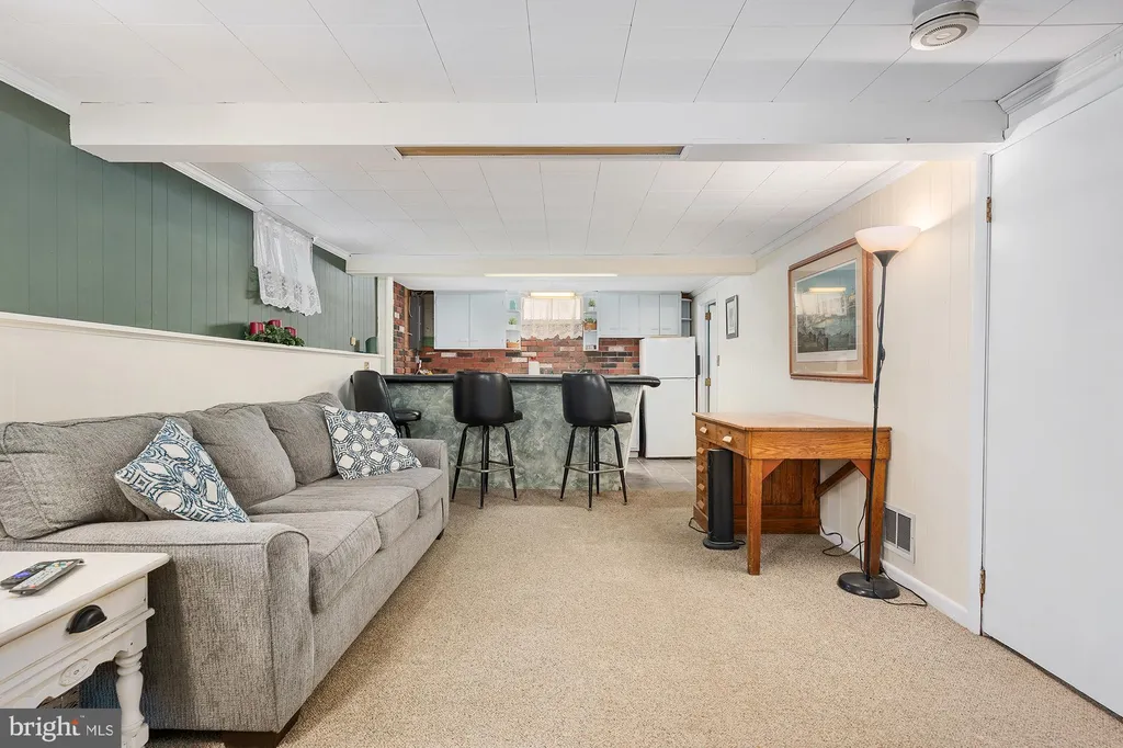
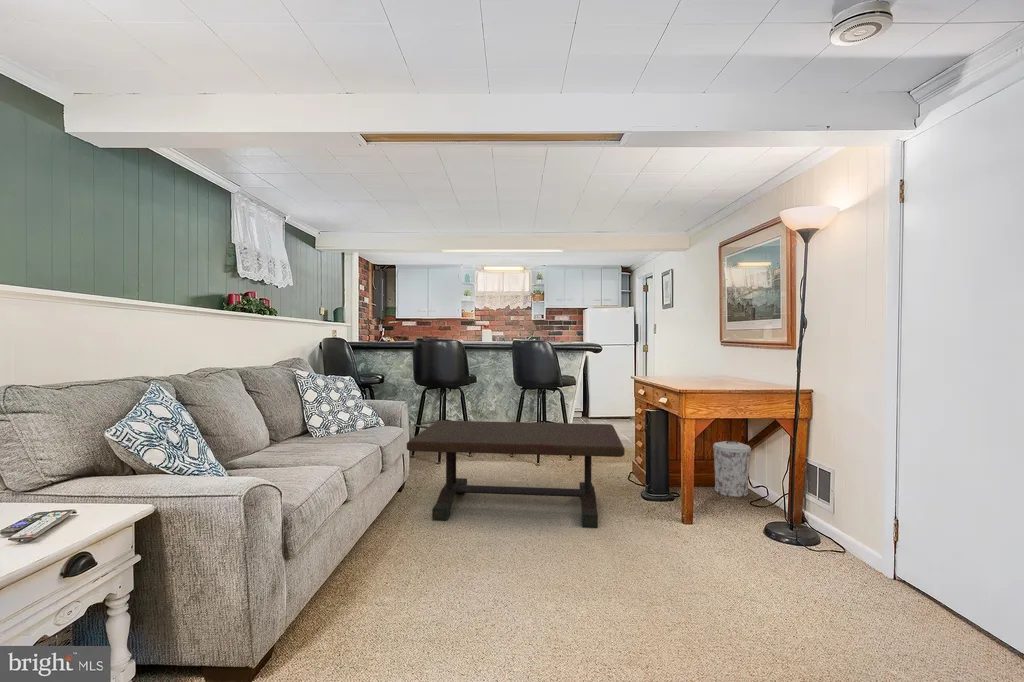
+ coffee table (518, 453)
+ trash can (731, 467)
